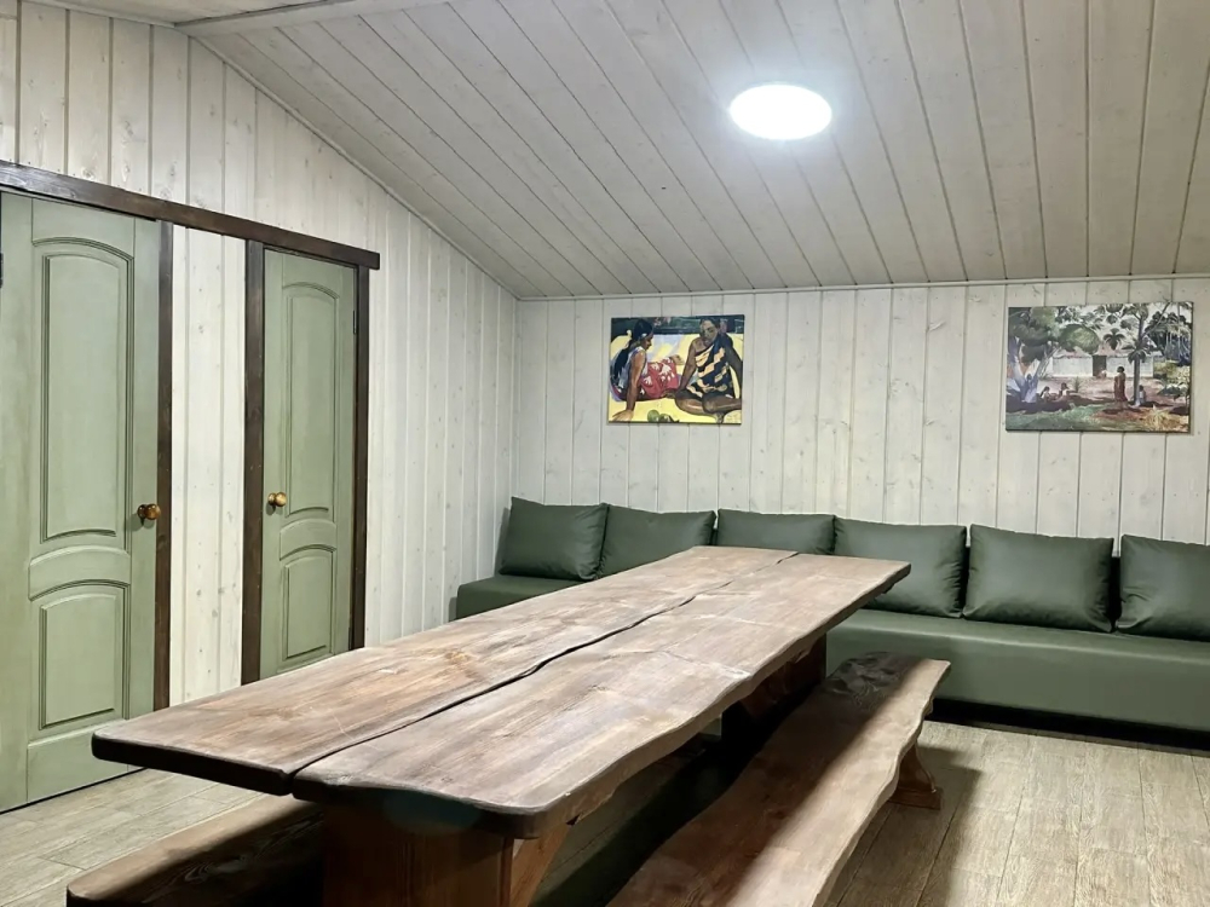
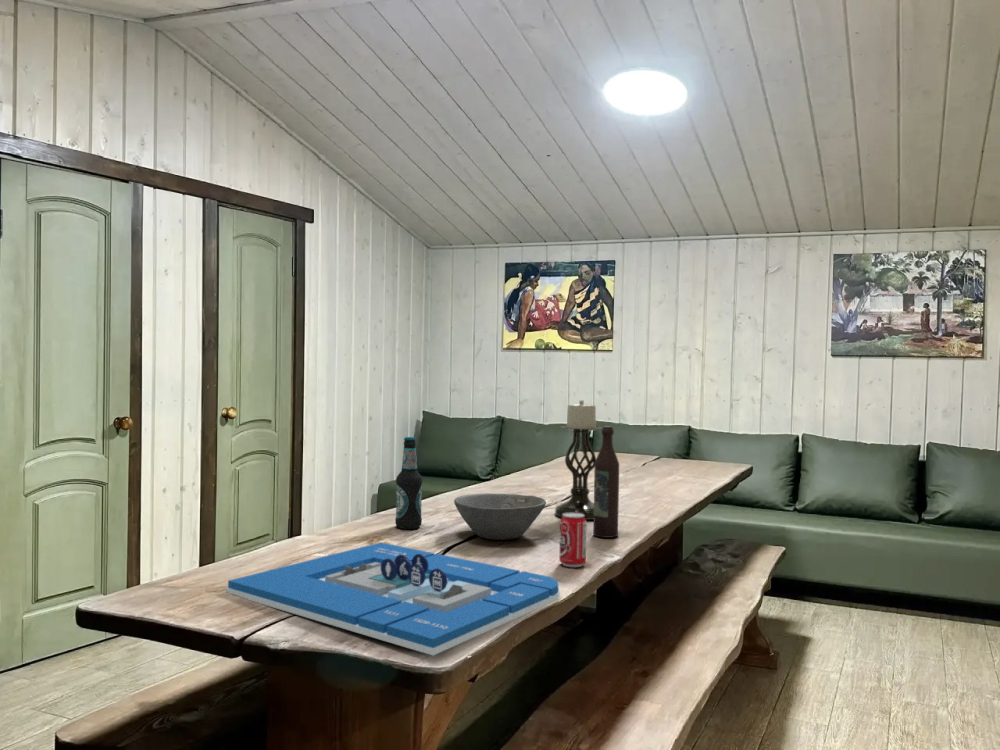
+ architectural model (401, 576)
+ bowl (499, 517)
+ wine bottle (606, 480)
+ beverage can (573, 539)
+ candle holder (581, 459)
+ bottle (409, 482)
